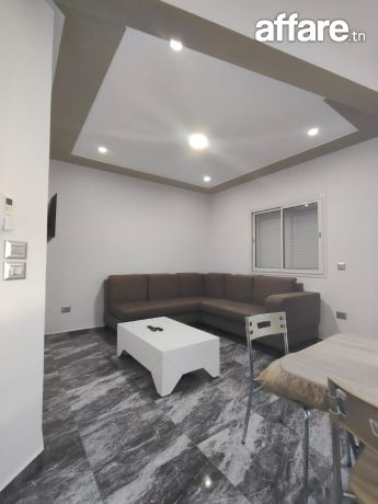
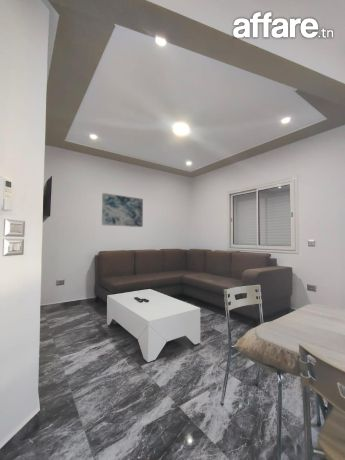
+ wall art (123, 211)
